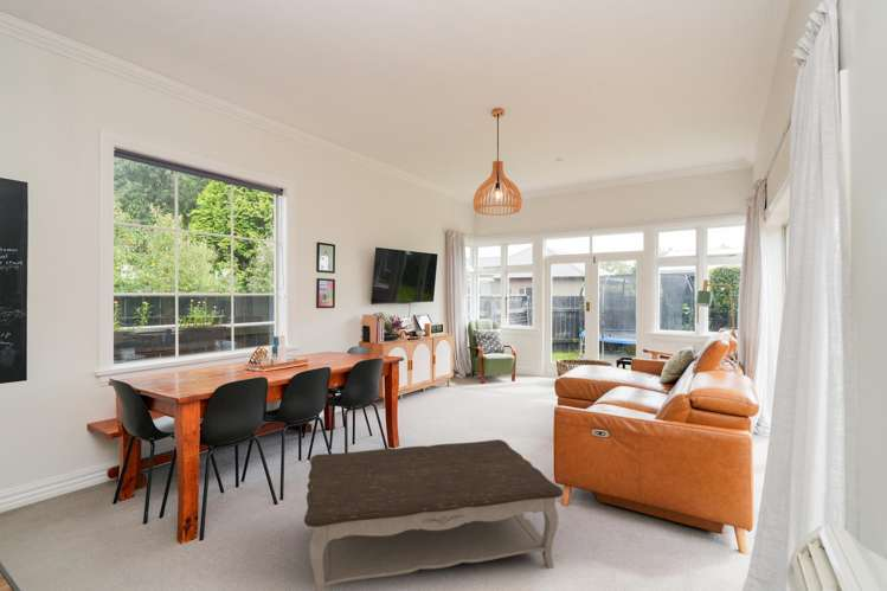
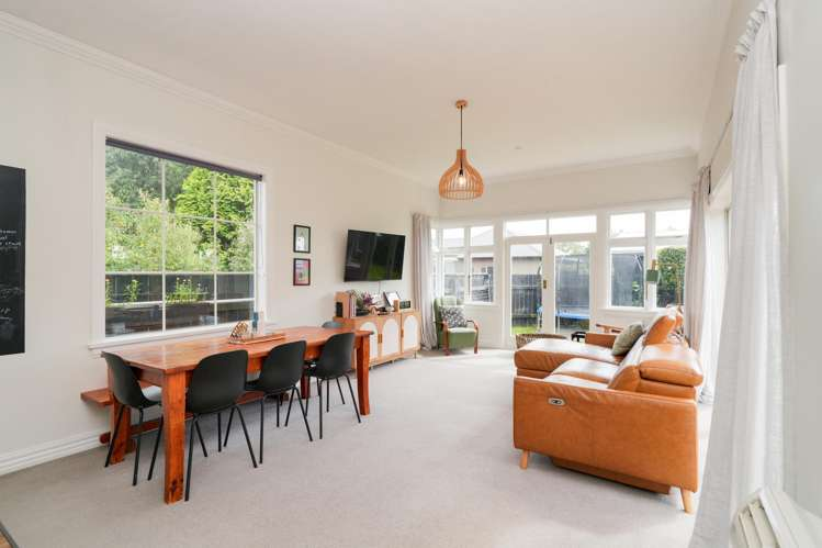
- coffee table (425, 507)
